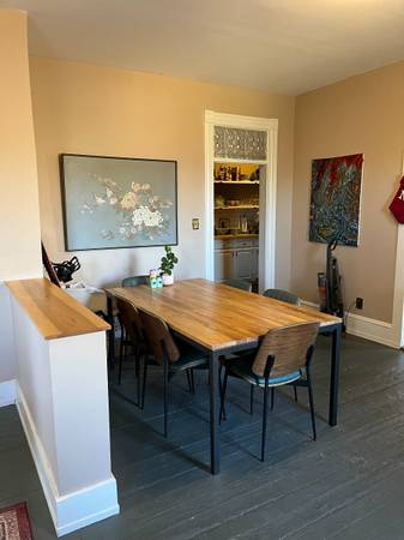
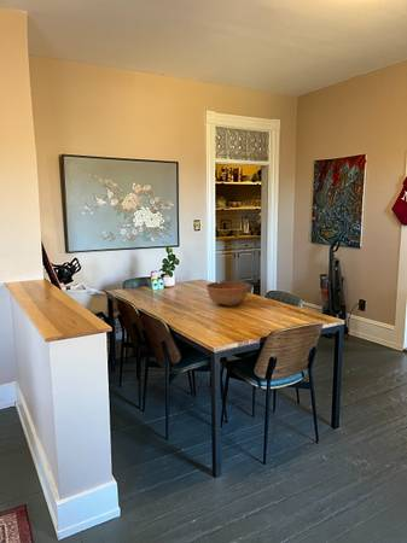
+ bowl (227, 294)
